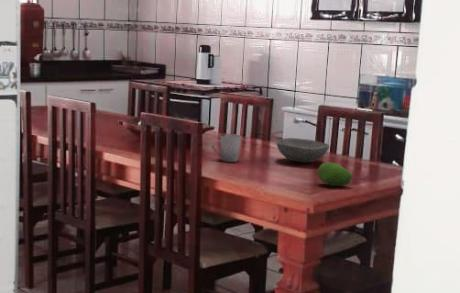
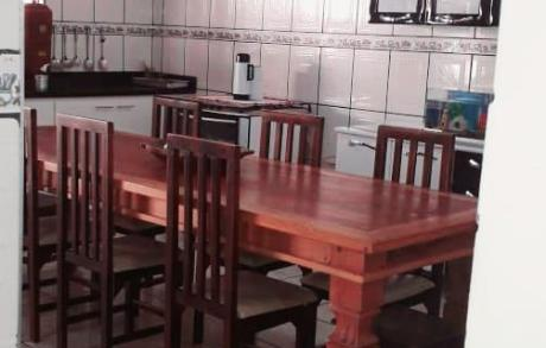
- bowl (302, 152)
- fruit (334, 174)
- cup (226, 147)
